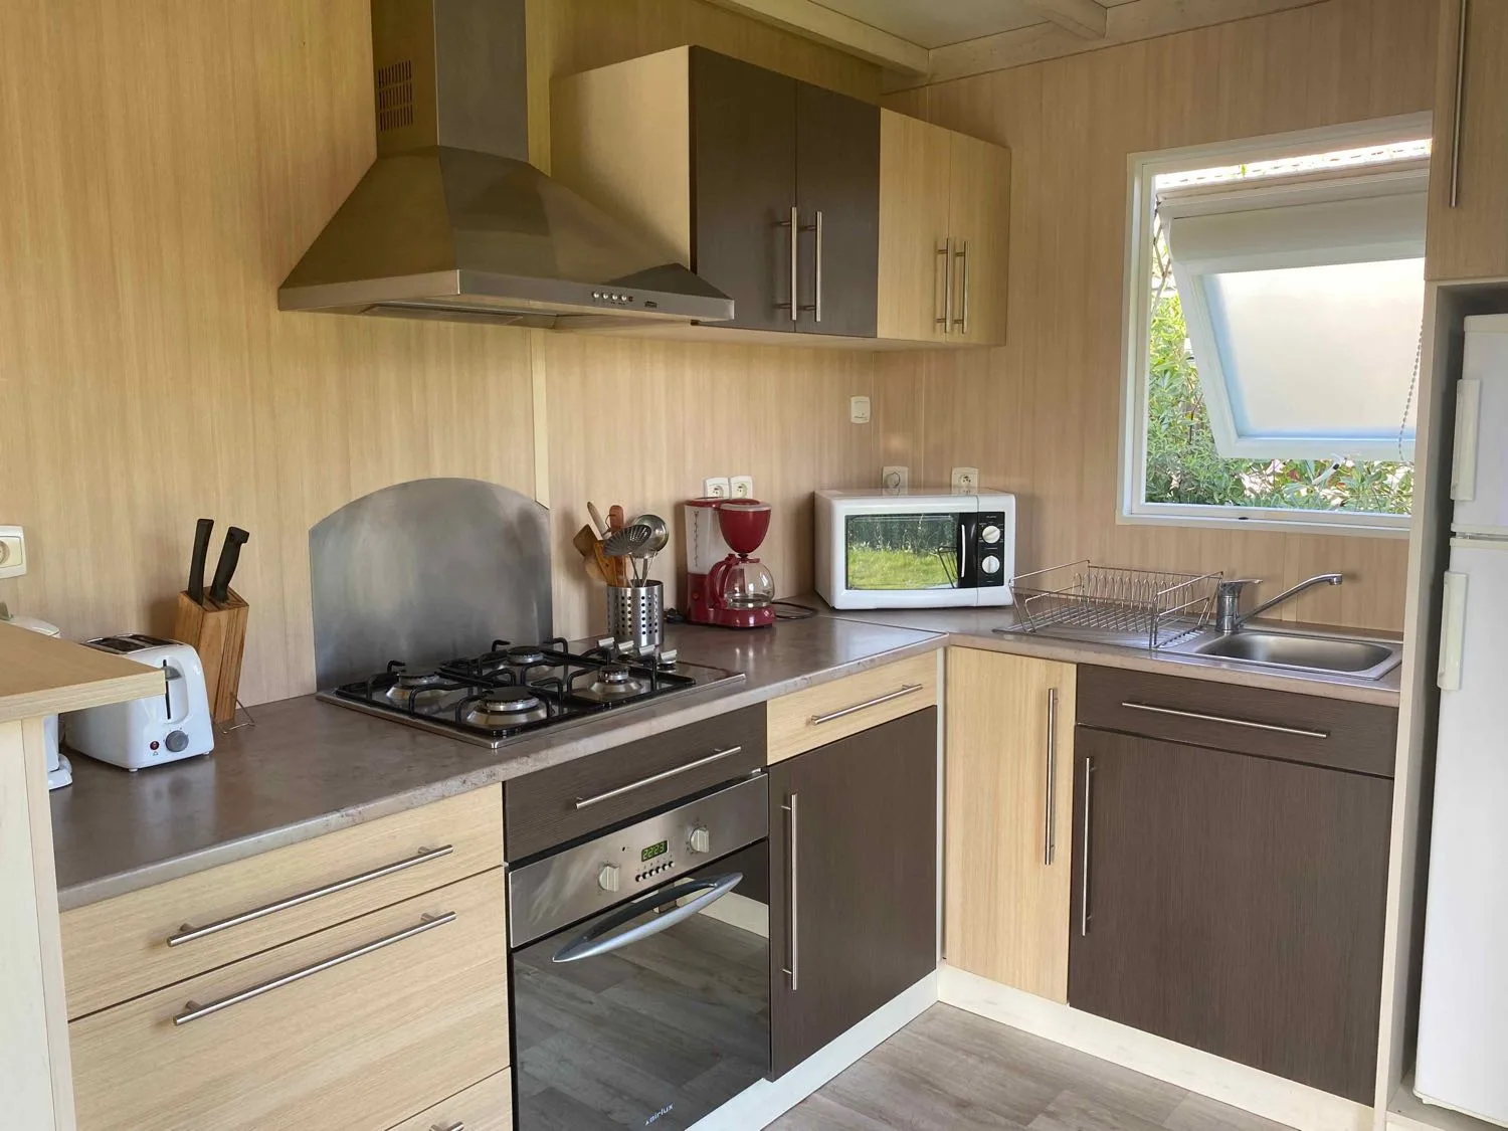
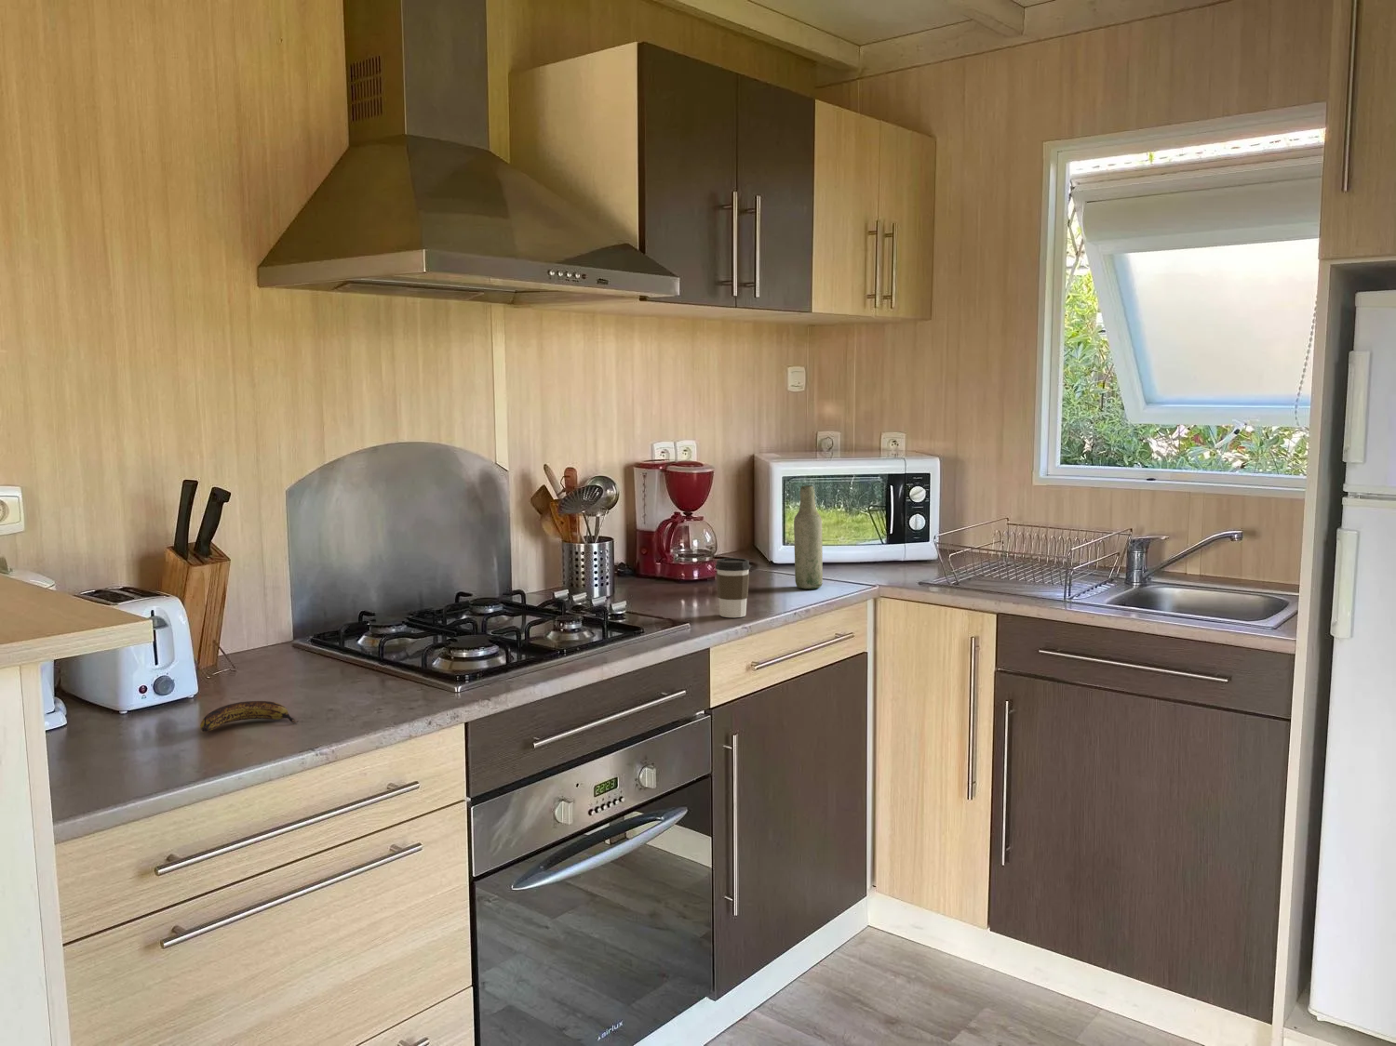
+ bottle (808, 536)
+ banana (245, 715)
+ coffee cup (732, 588)
